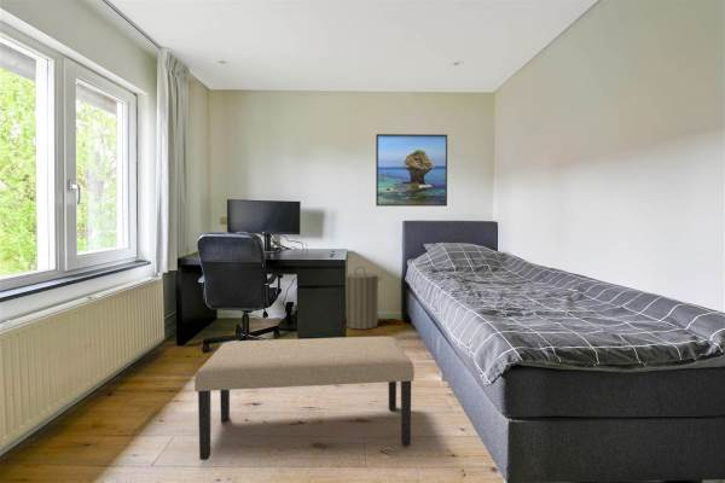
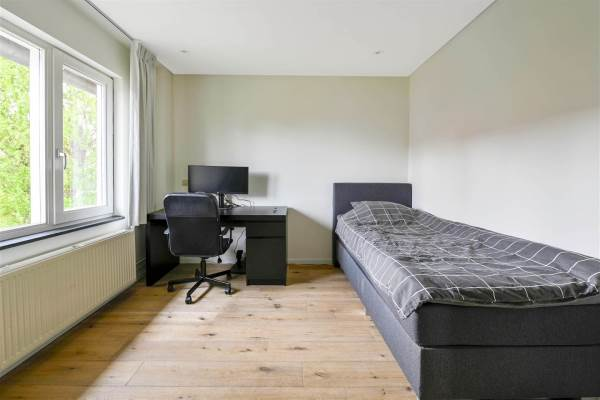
- bench (309, 385)
- laundry hamper (360, 295)
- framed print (411, 170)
